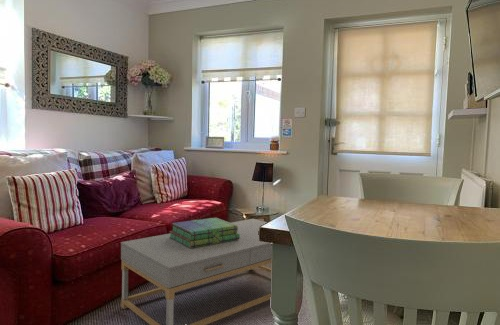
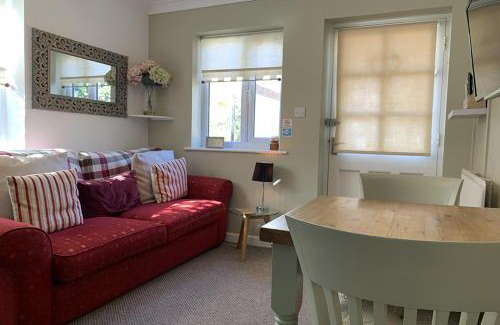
- stack of books (204, 231)
- coffee table (221, 268)
